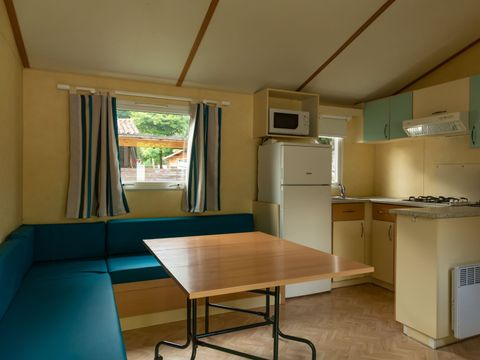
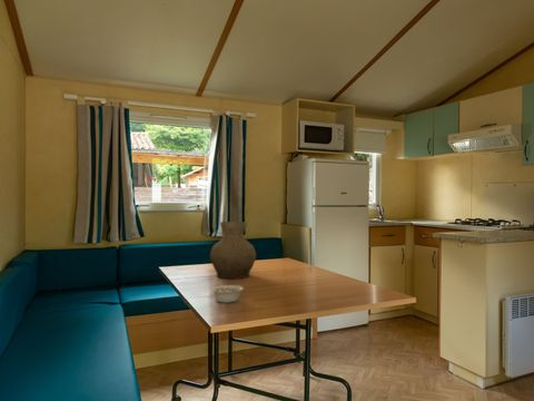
+ vase (233, 248)
+ legume (228, 293)
